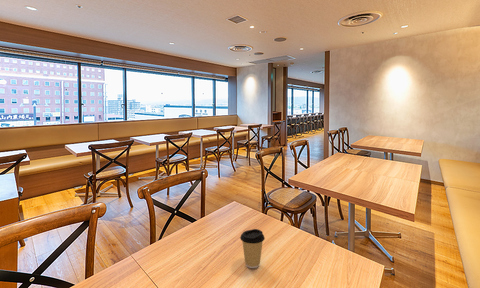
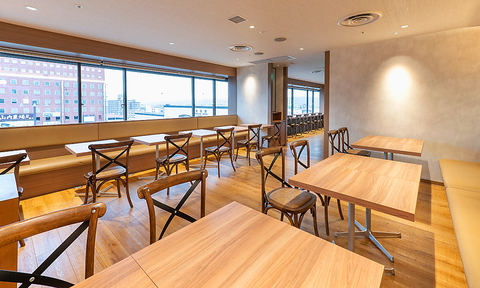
- coffee cup (252, 248)
